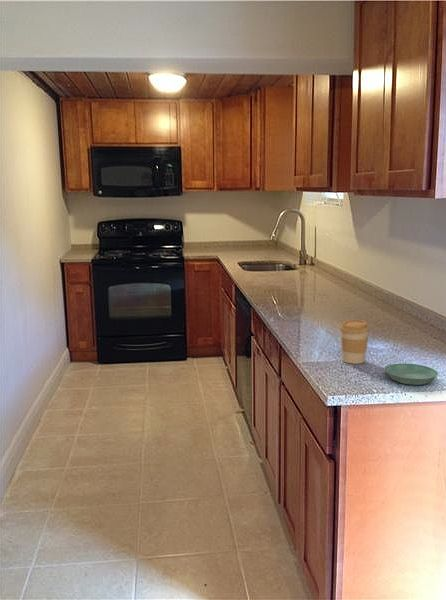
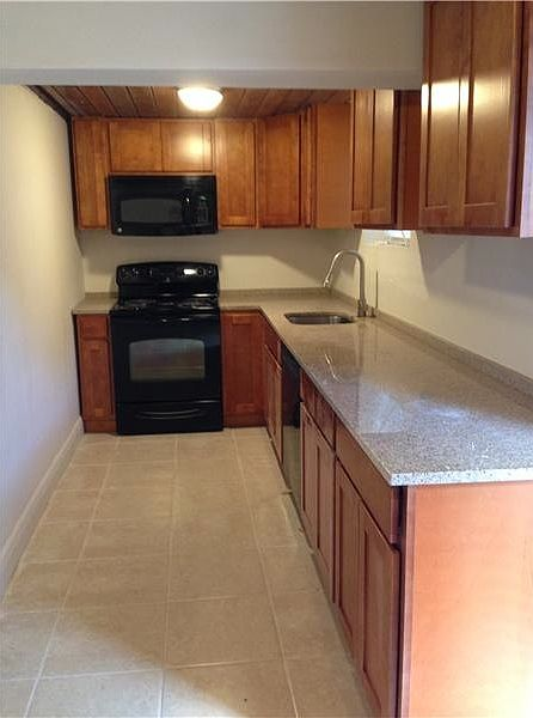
- coffee cup (354, 341)
- saucer (410, 374)
